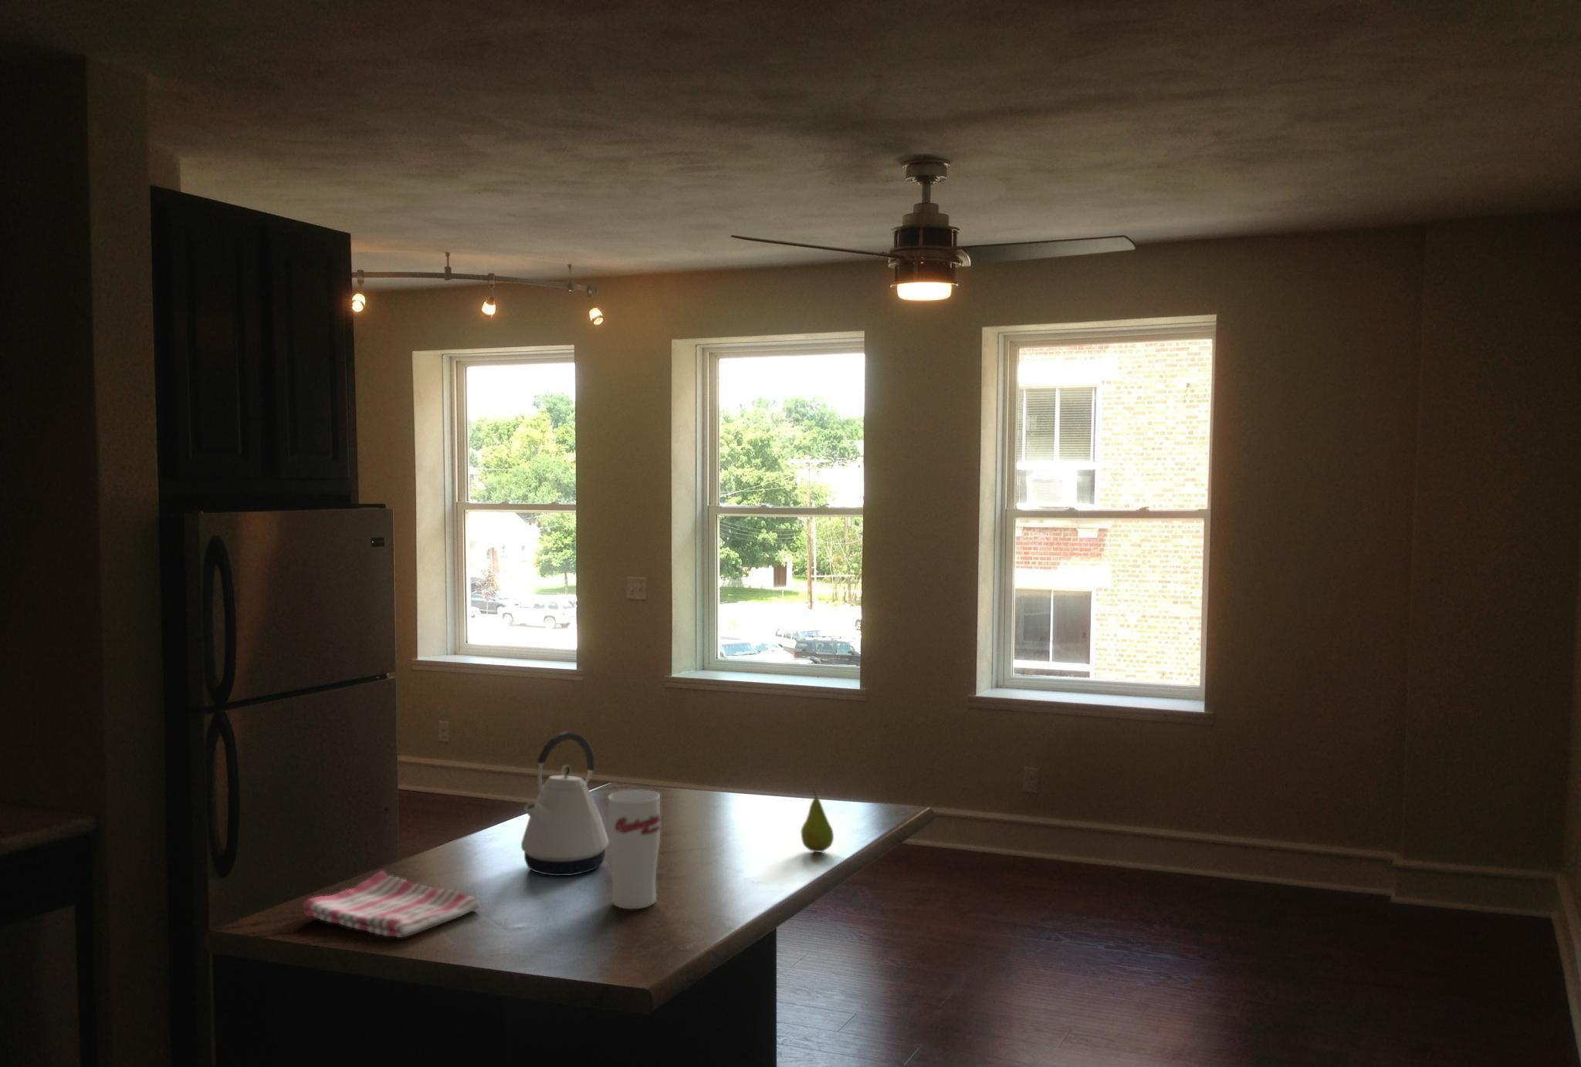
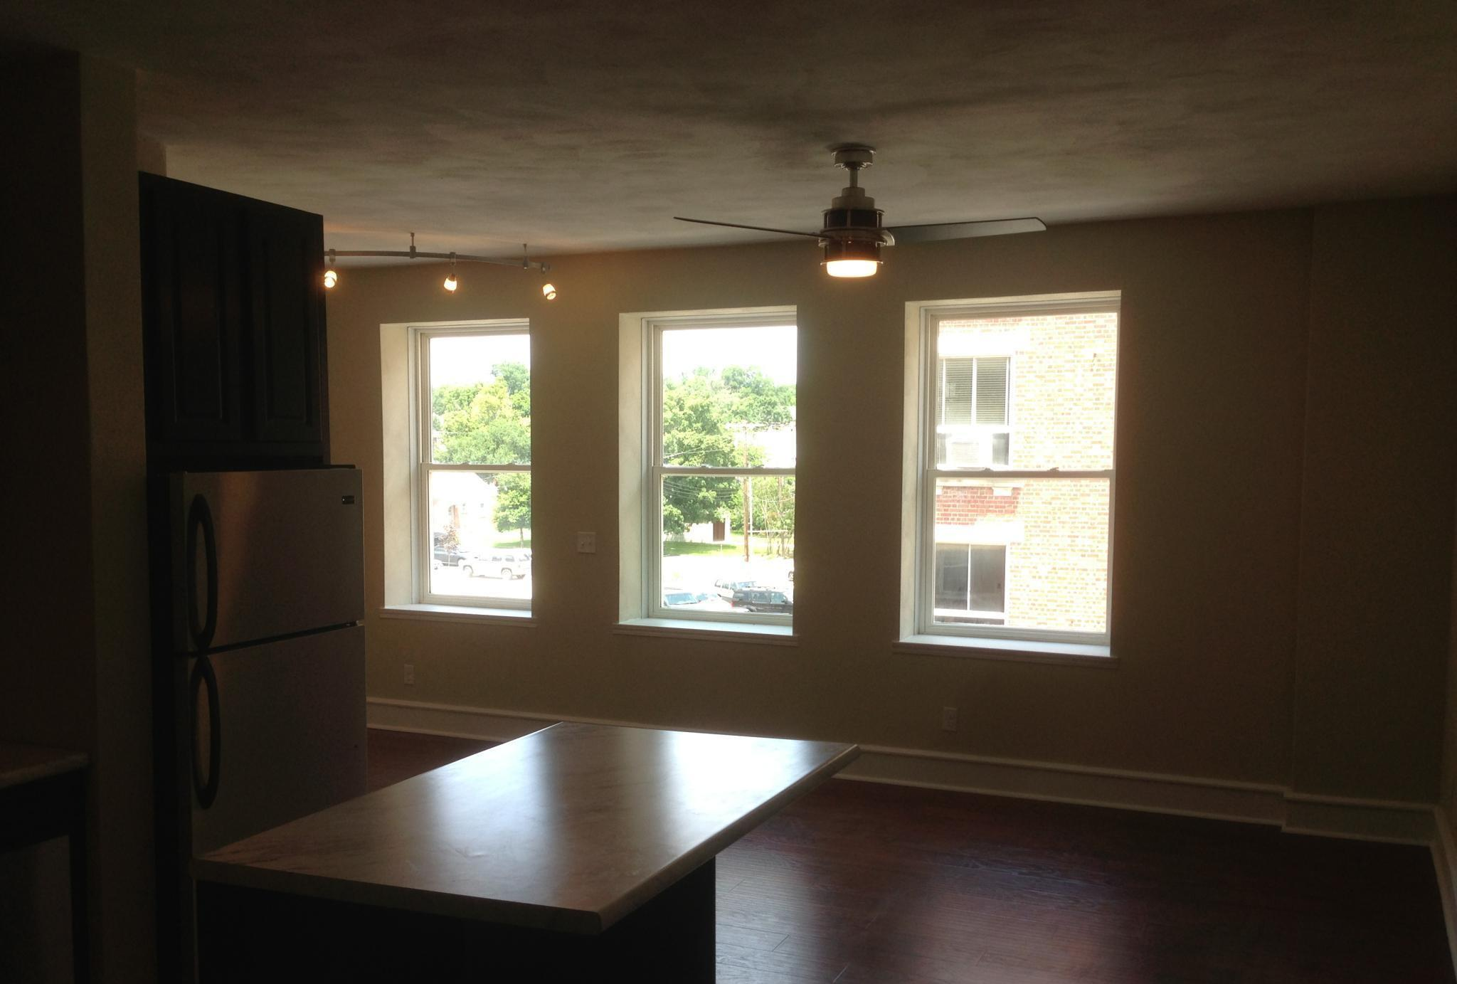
- fruit (817, 819)
- dish towel (392, 904)
- kettle (562, 800)
- cup (634, 849)
